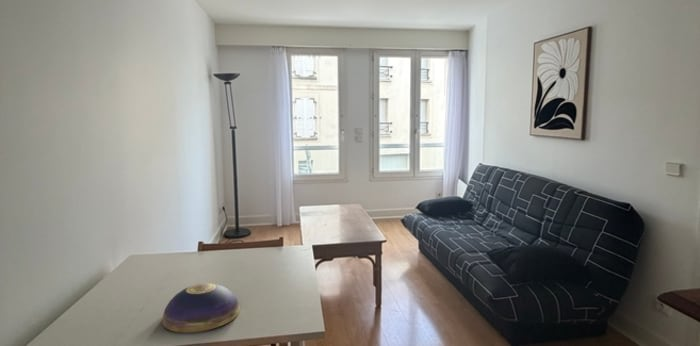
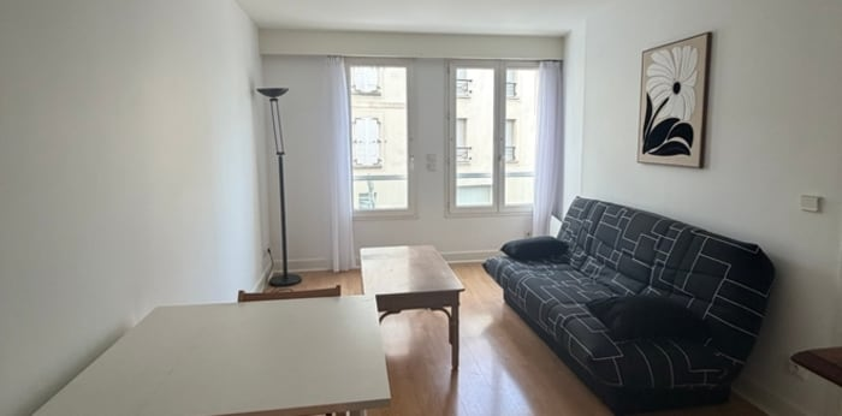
- decorative bowl (201, 300)
